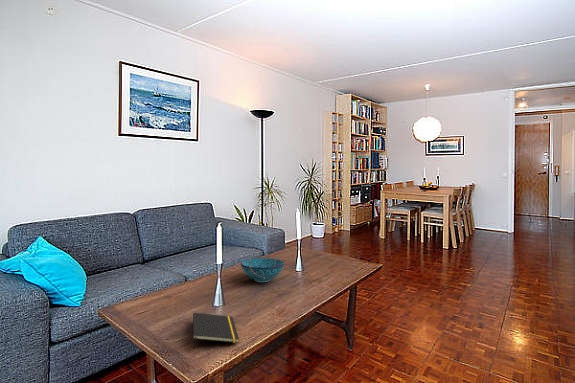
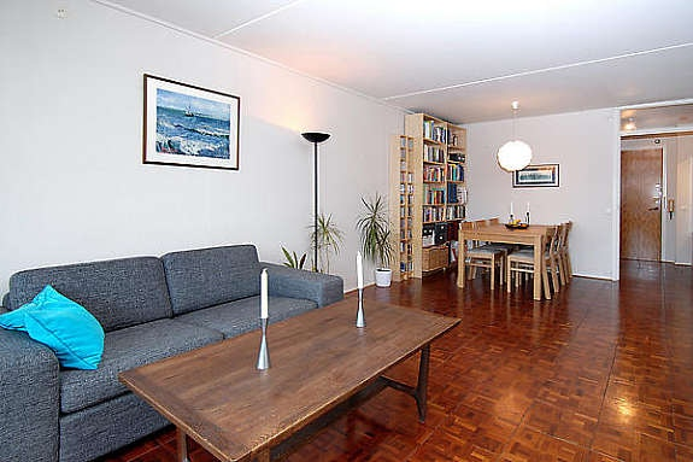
- notepad (214, 326)
- decorative bowl (262, 271)
